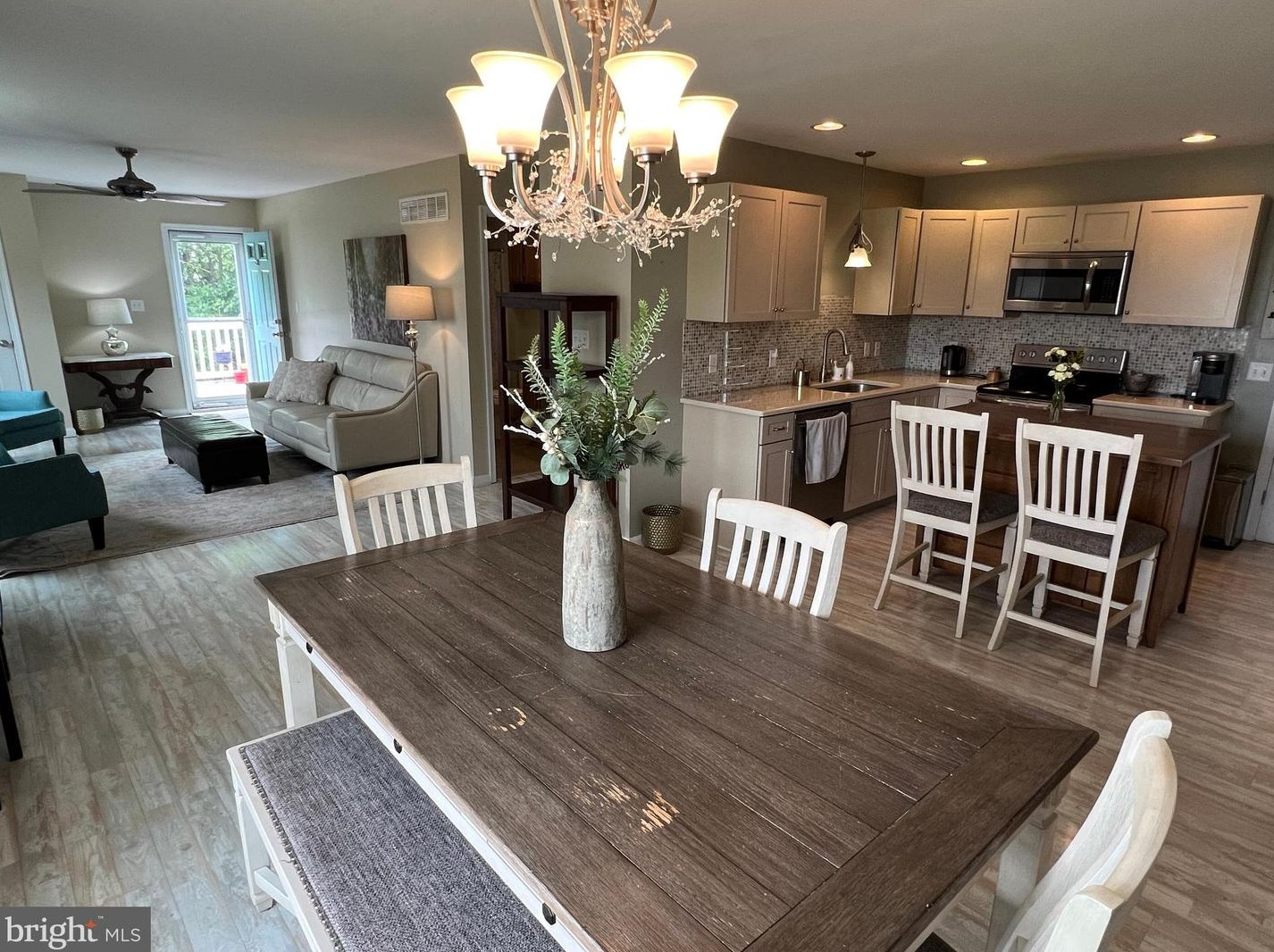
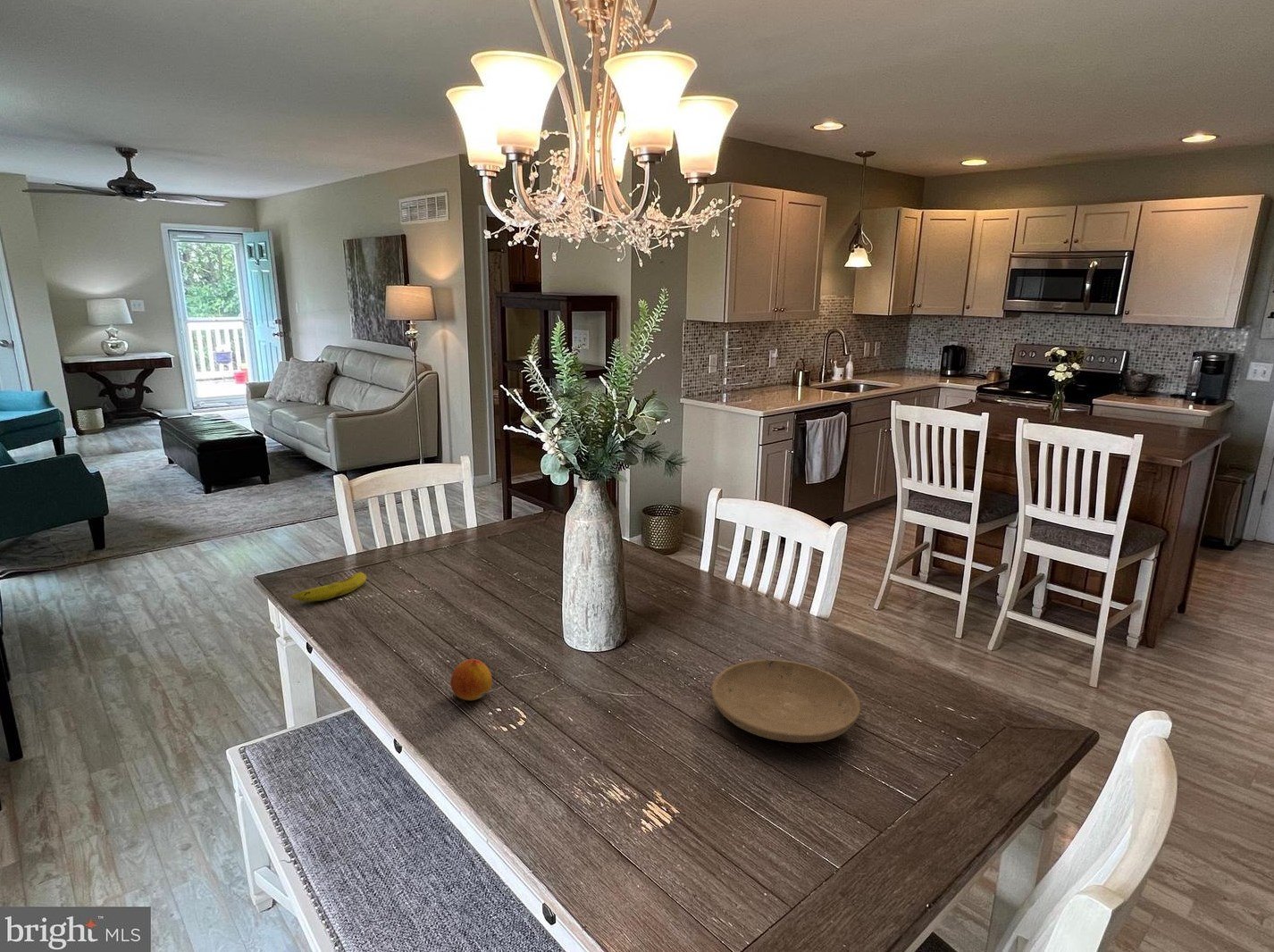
+ plate (784, 704)
+ fruit (331, 586)
+ fruit (471, 678)
